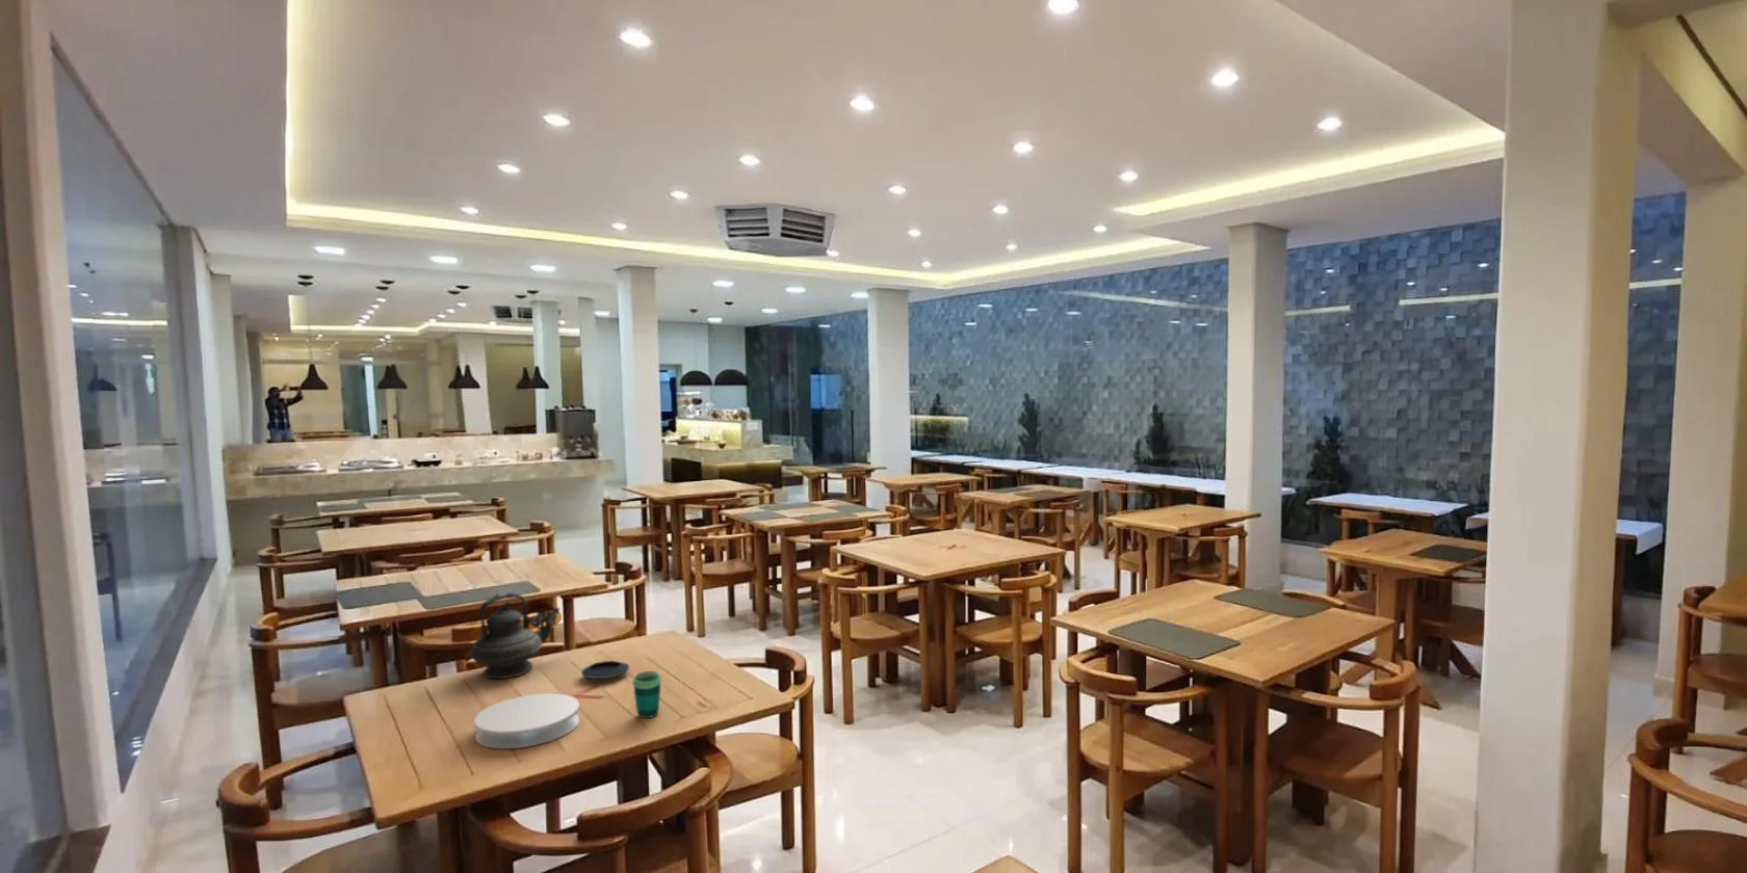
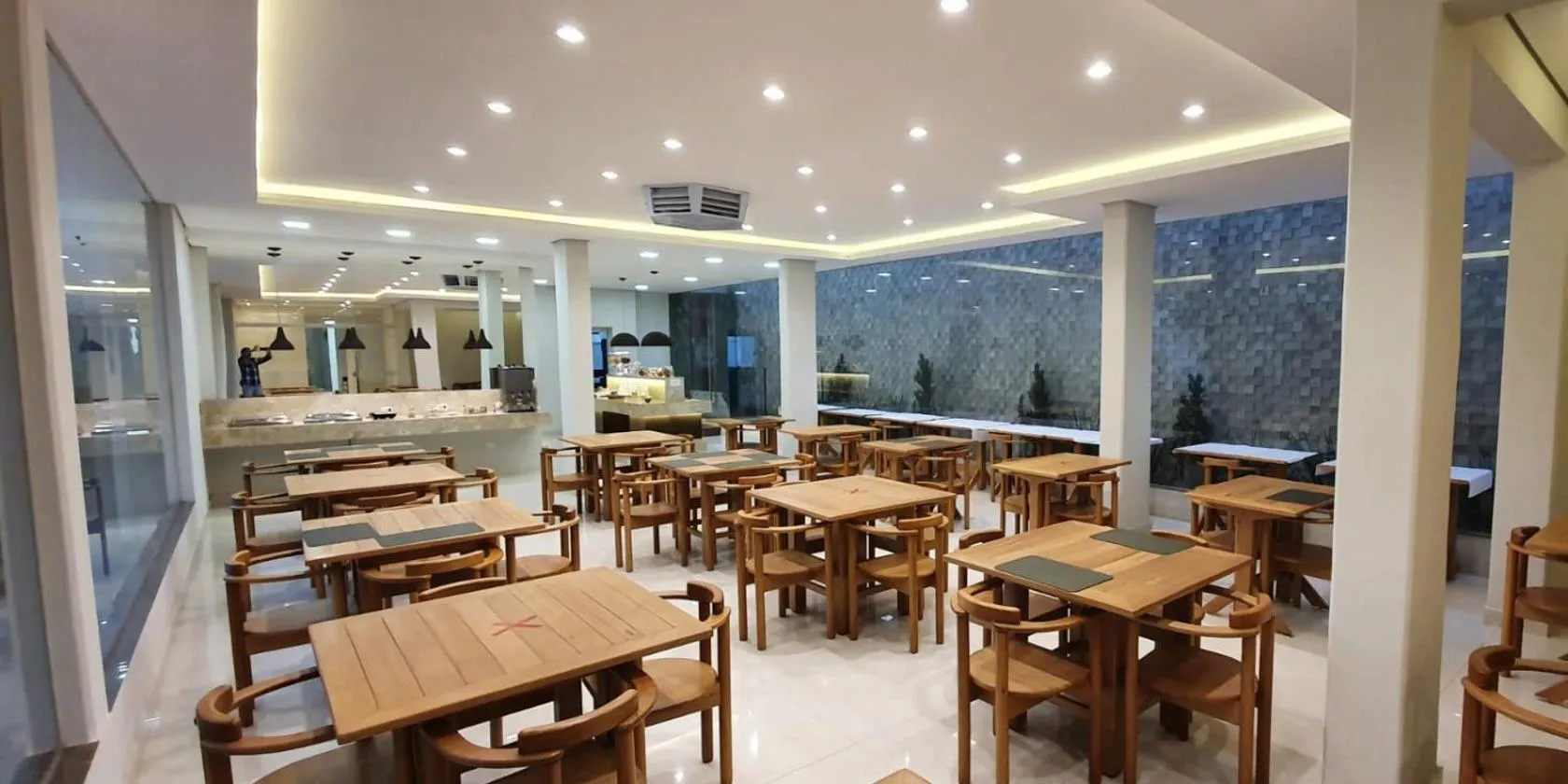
- teapot (518, 630)
- plate (528, 719)
- saucer (605, 668)
- cup (647, 695)
